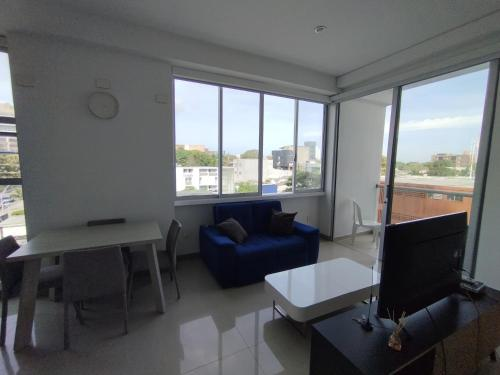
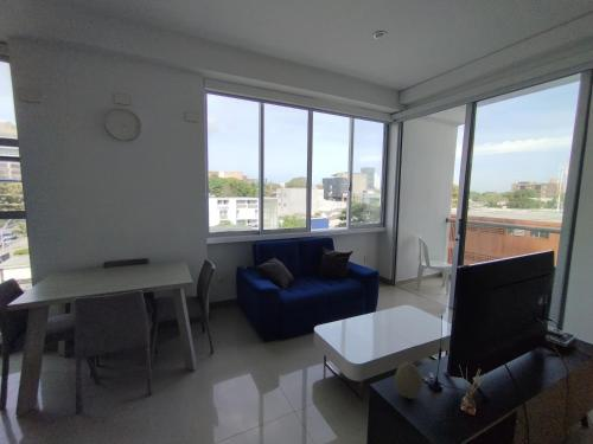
+ decorative egg (408, 379)
